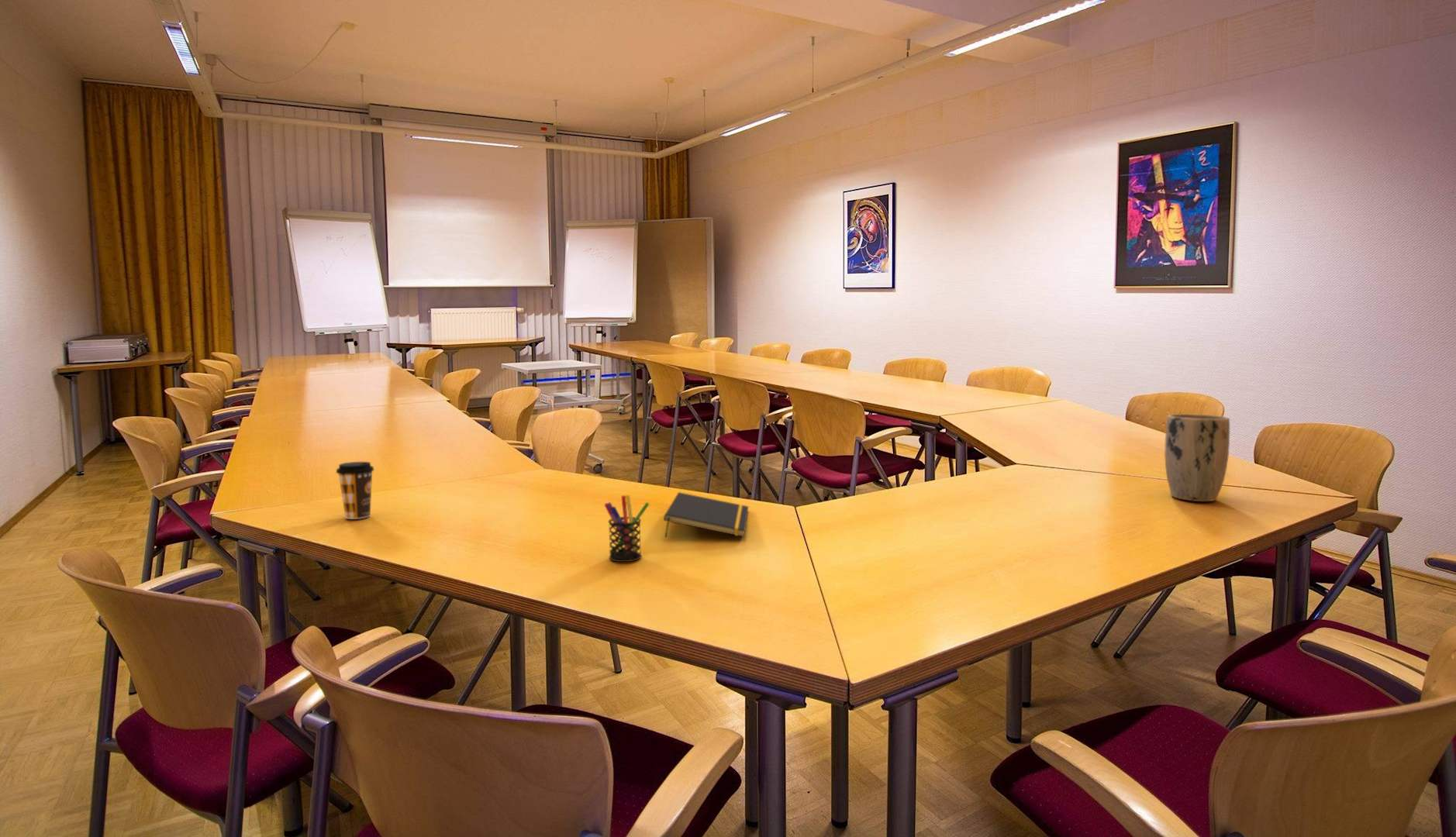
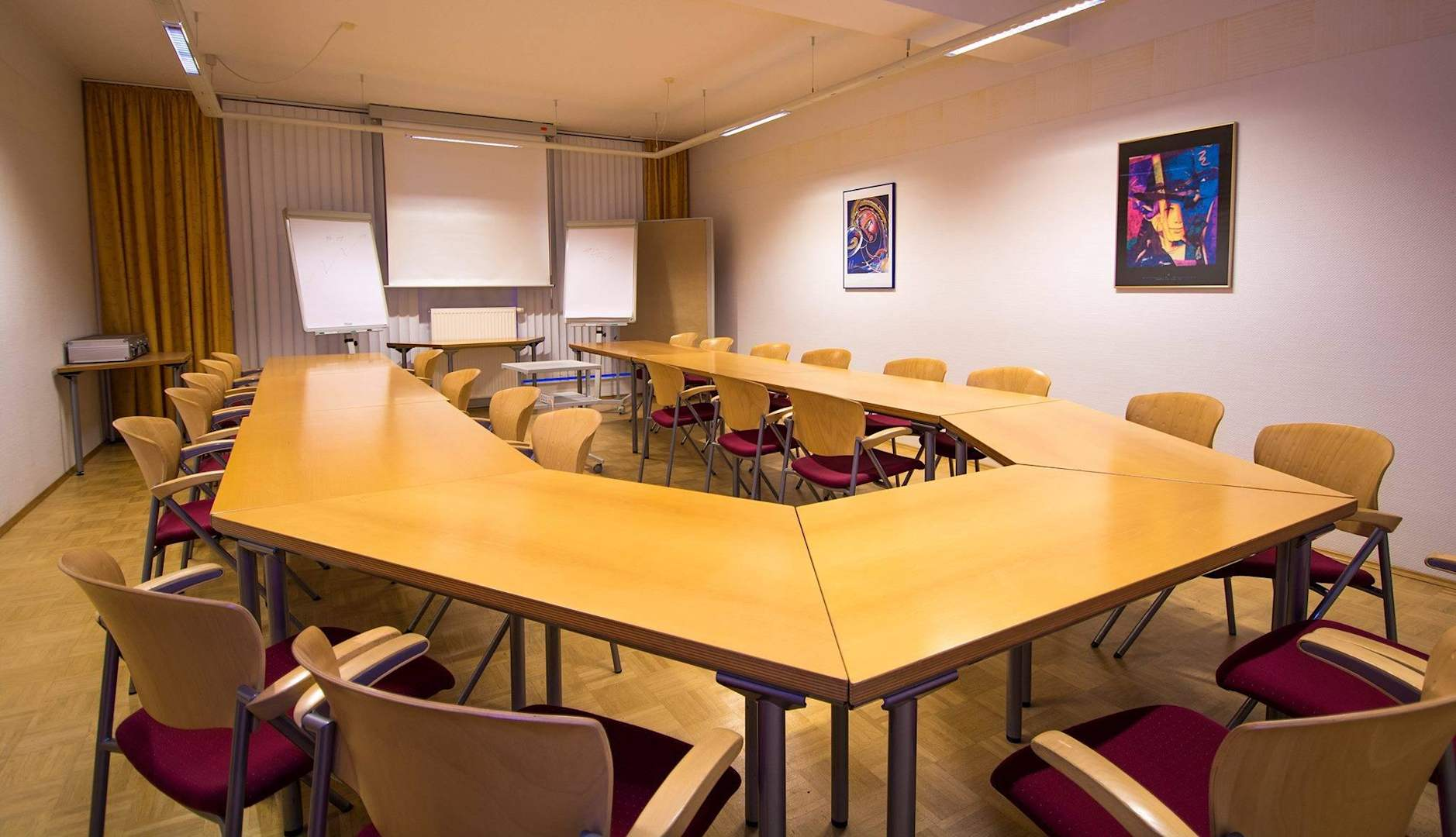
- notepad (709, 512)
- coffee cup (356, 490)
- pen holder (628, 525)
- plant pot (1196, 457)
